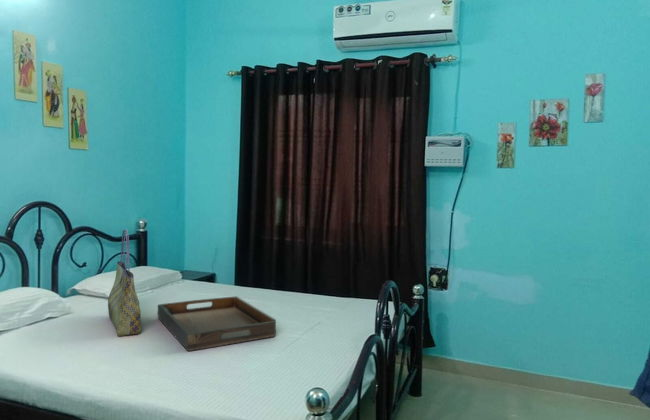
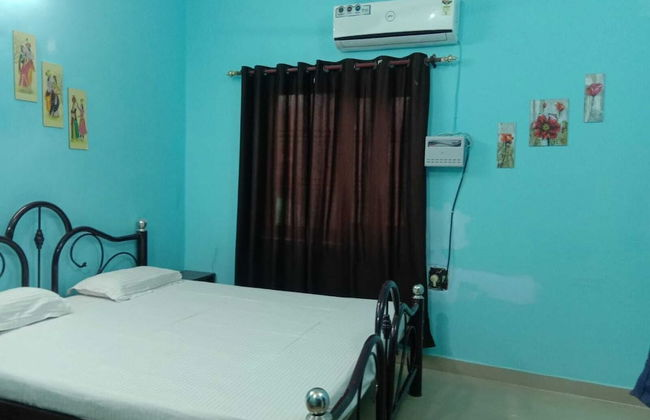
- serving tray (215, 319)
- tote bag (124, 277)
